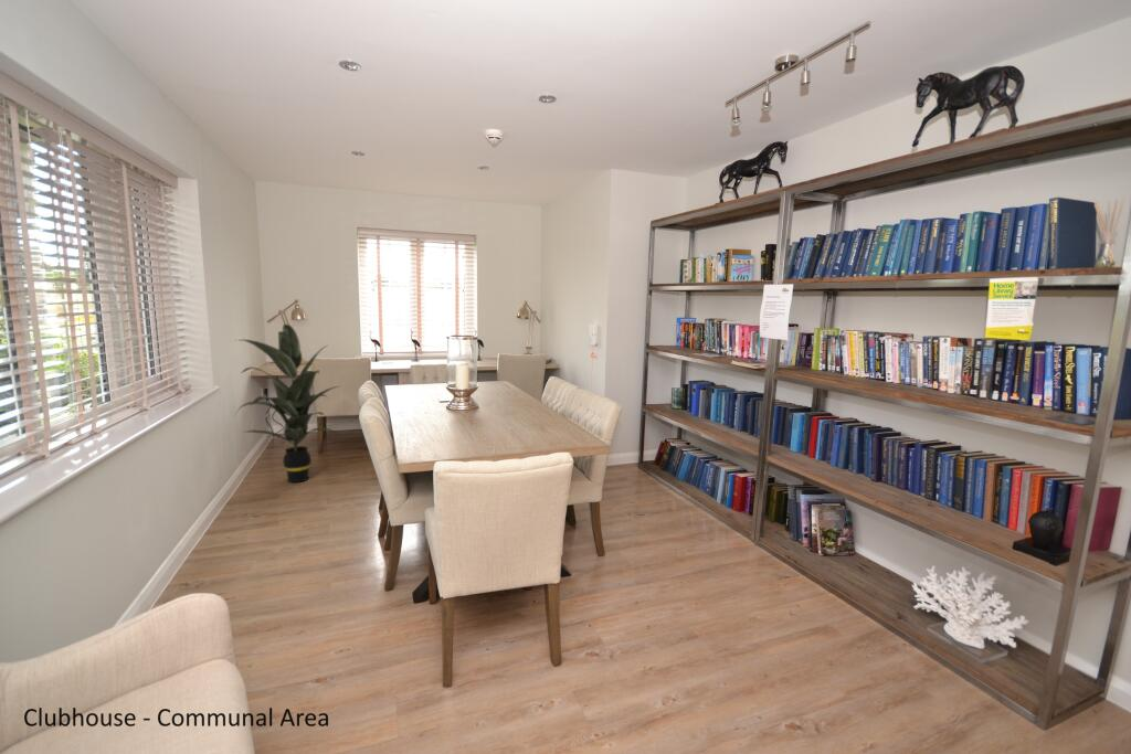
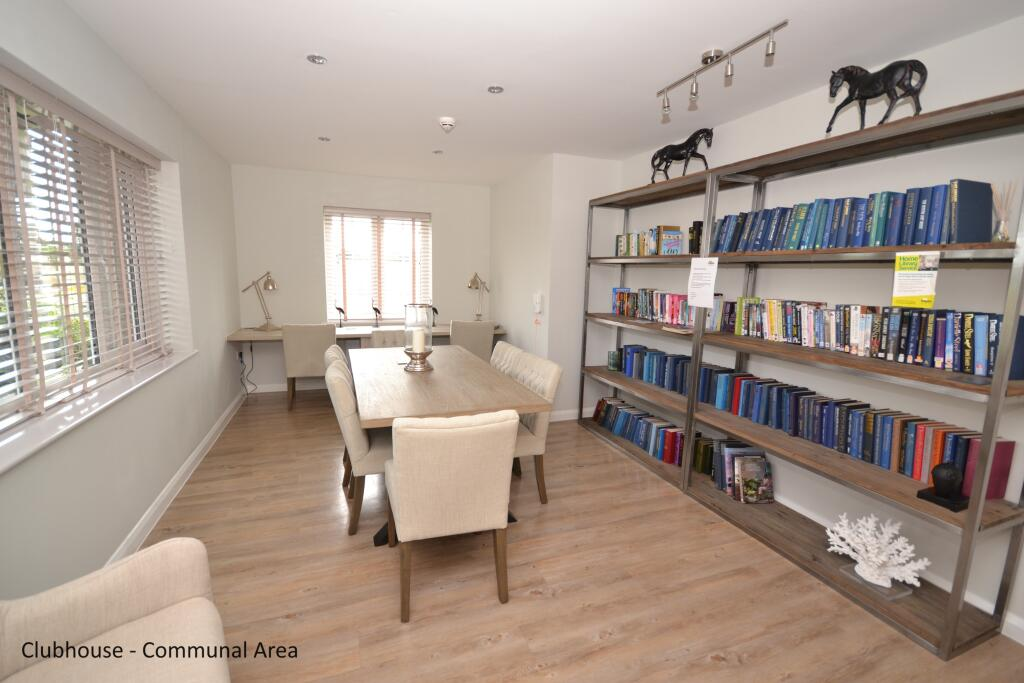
- indoor plant (288, 404)
